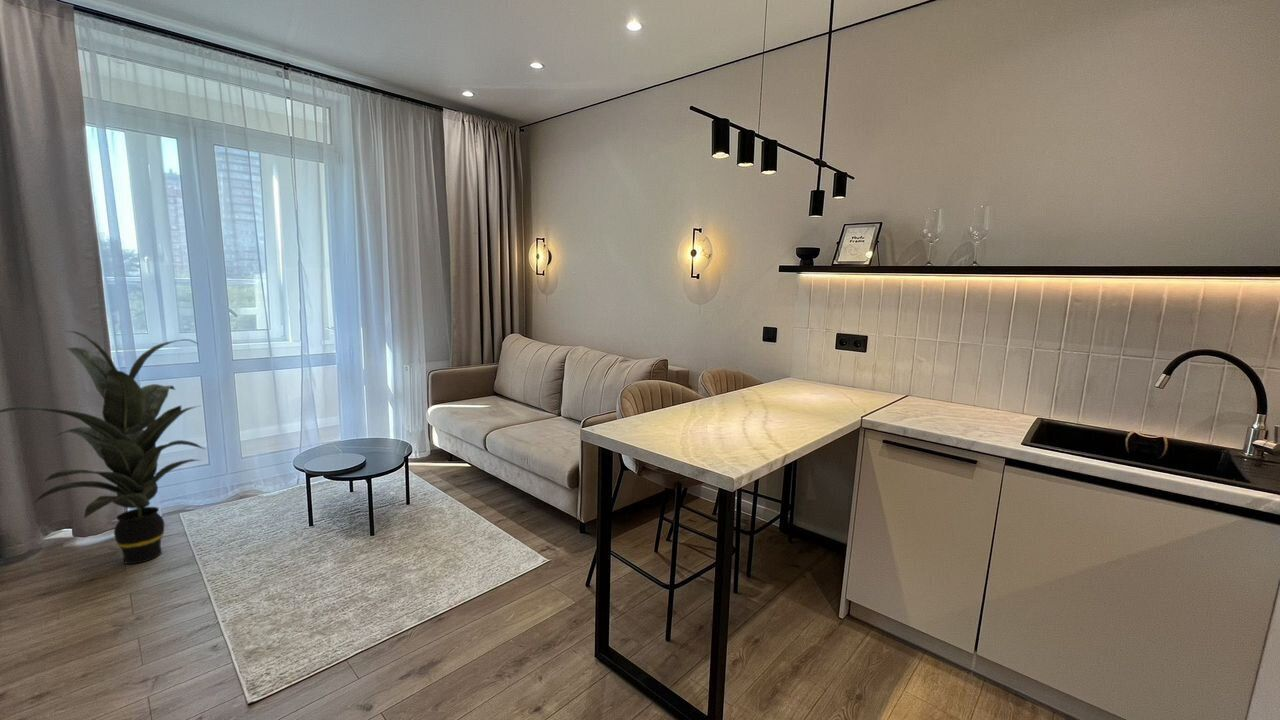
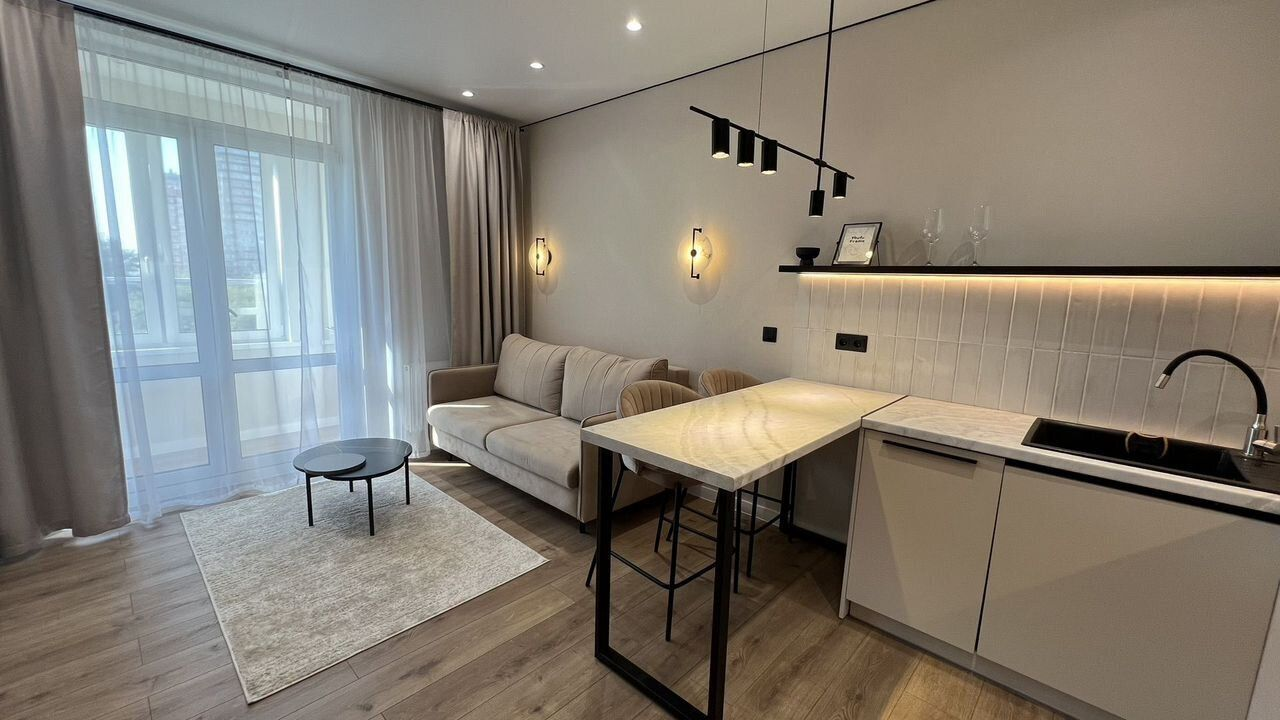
- indoor plant (119, 447)
